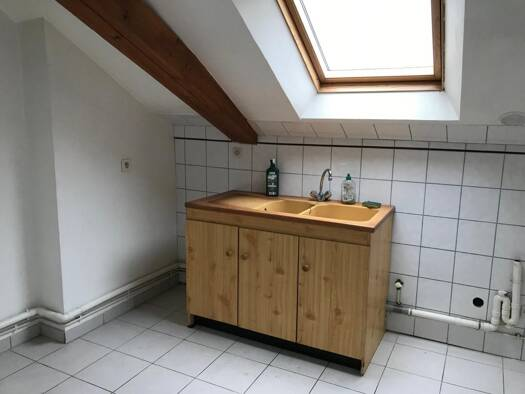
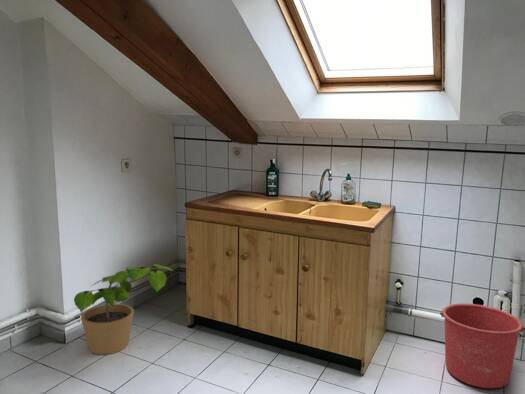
+ bucket (478, 344)
+ potted plant (120, 310)
